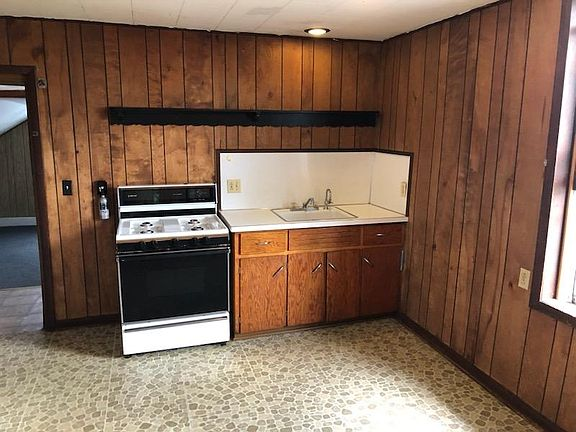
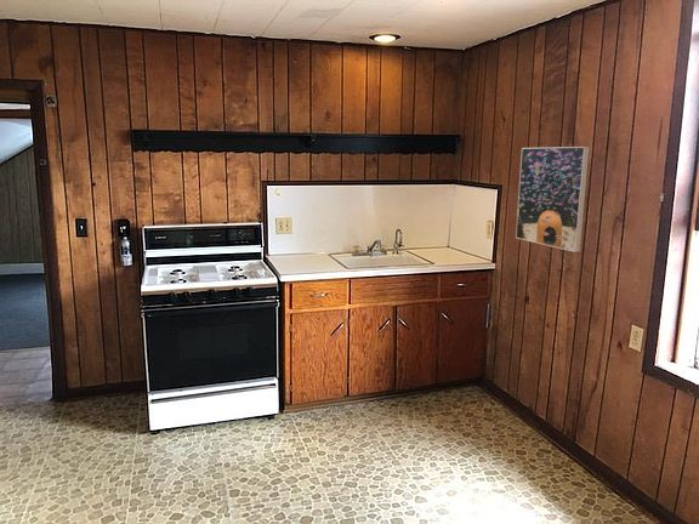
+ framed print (549, 196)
